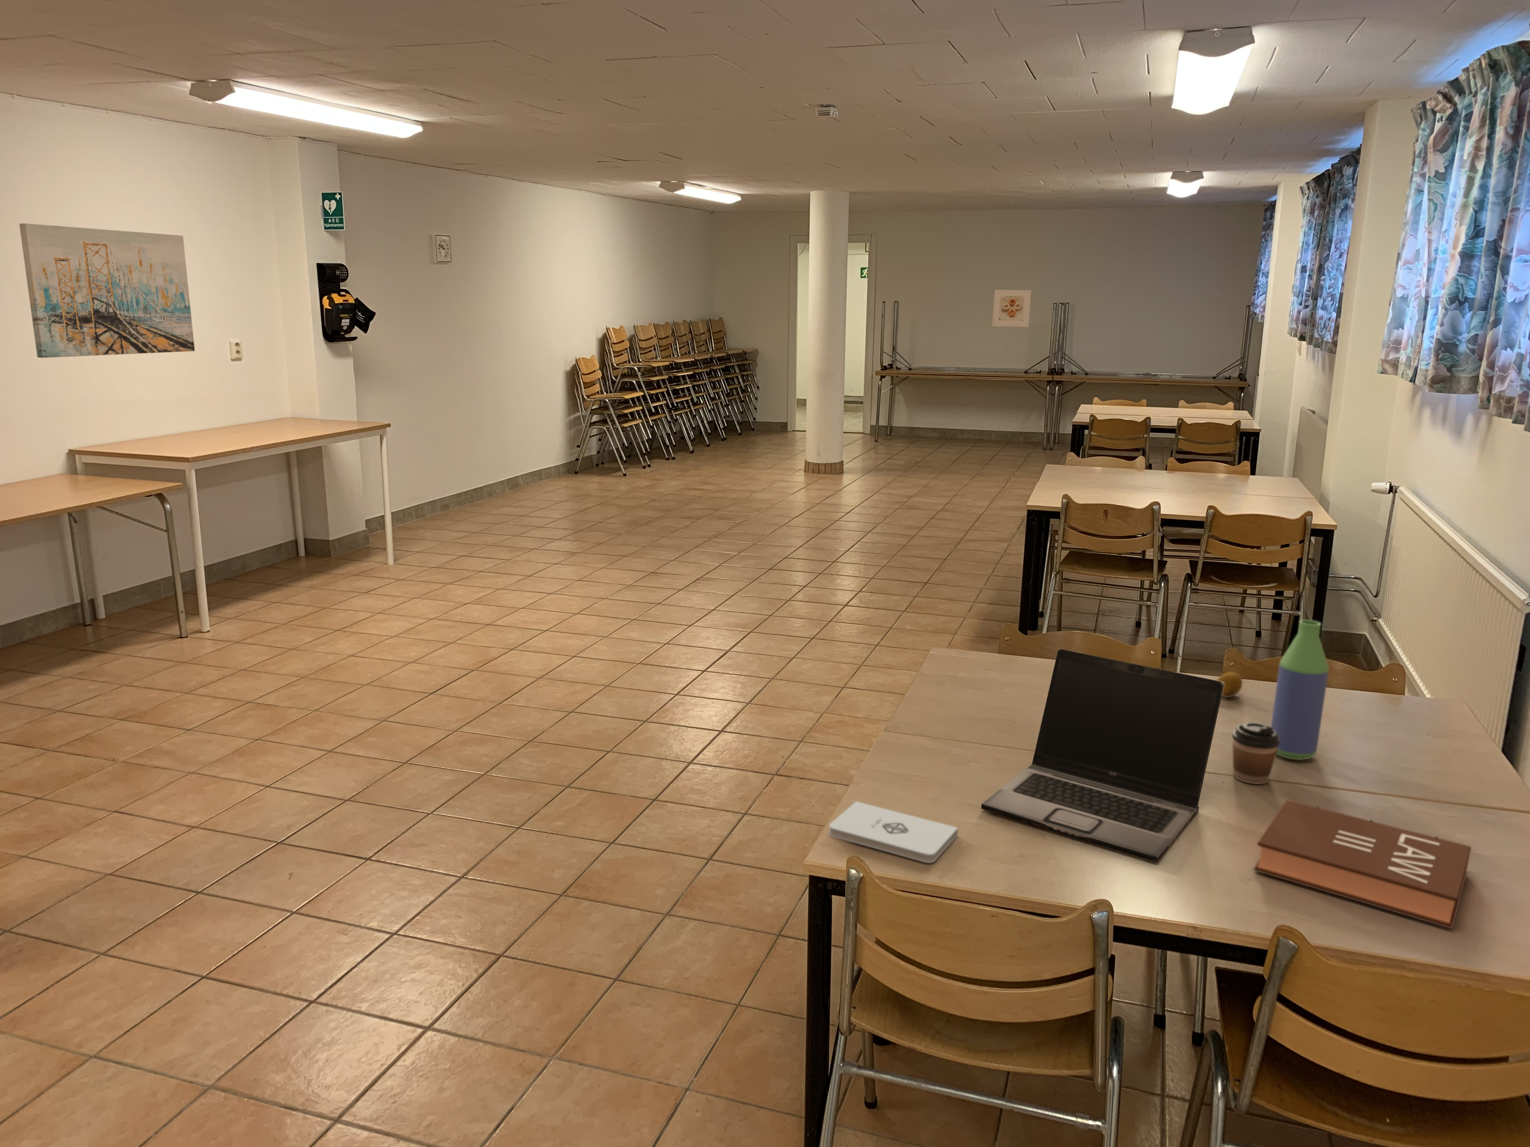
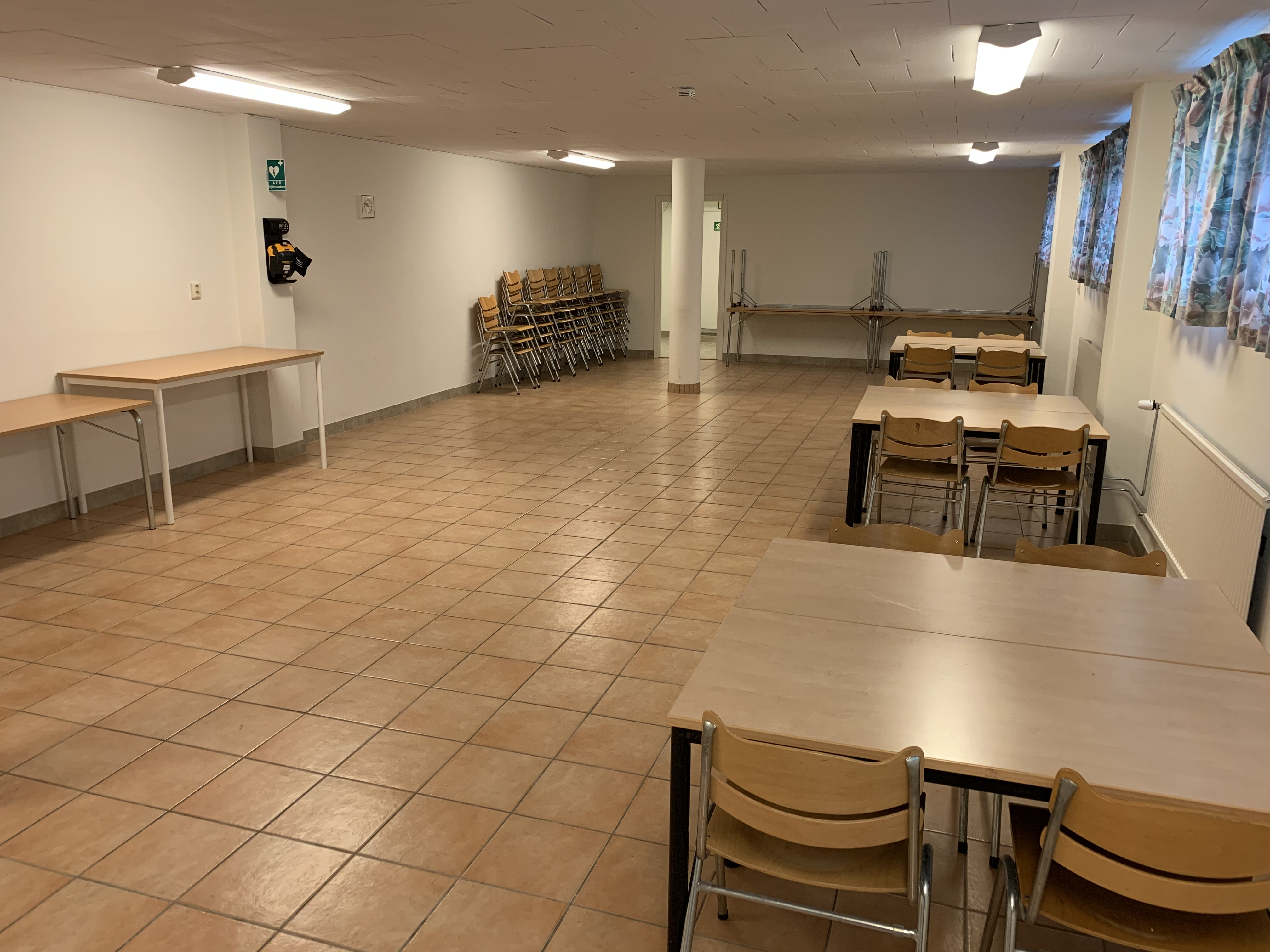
- coffee cup (1254, 751)
- notepad (893, 831)
- fruit (1229, 684)
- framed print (1011, 308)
- book (1363, 857)
- bottle (1300, 689)
- wall art (114, 293)
- laptop (1104, 745)
